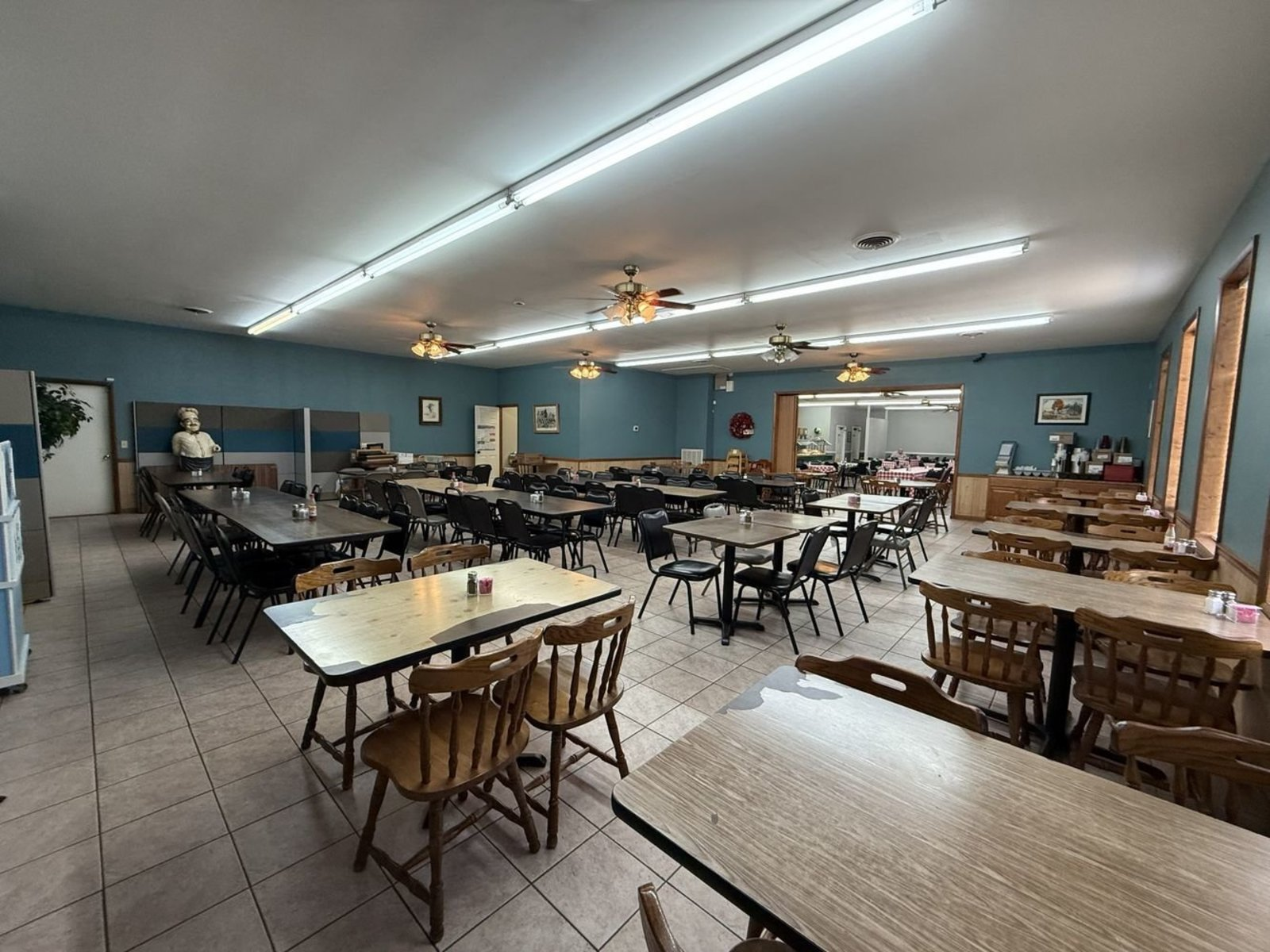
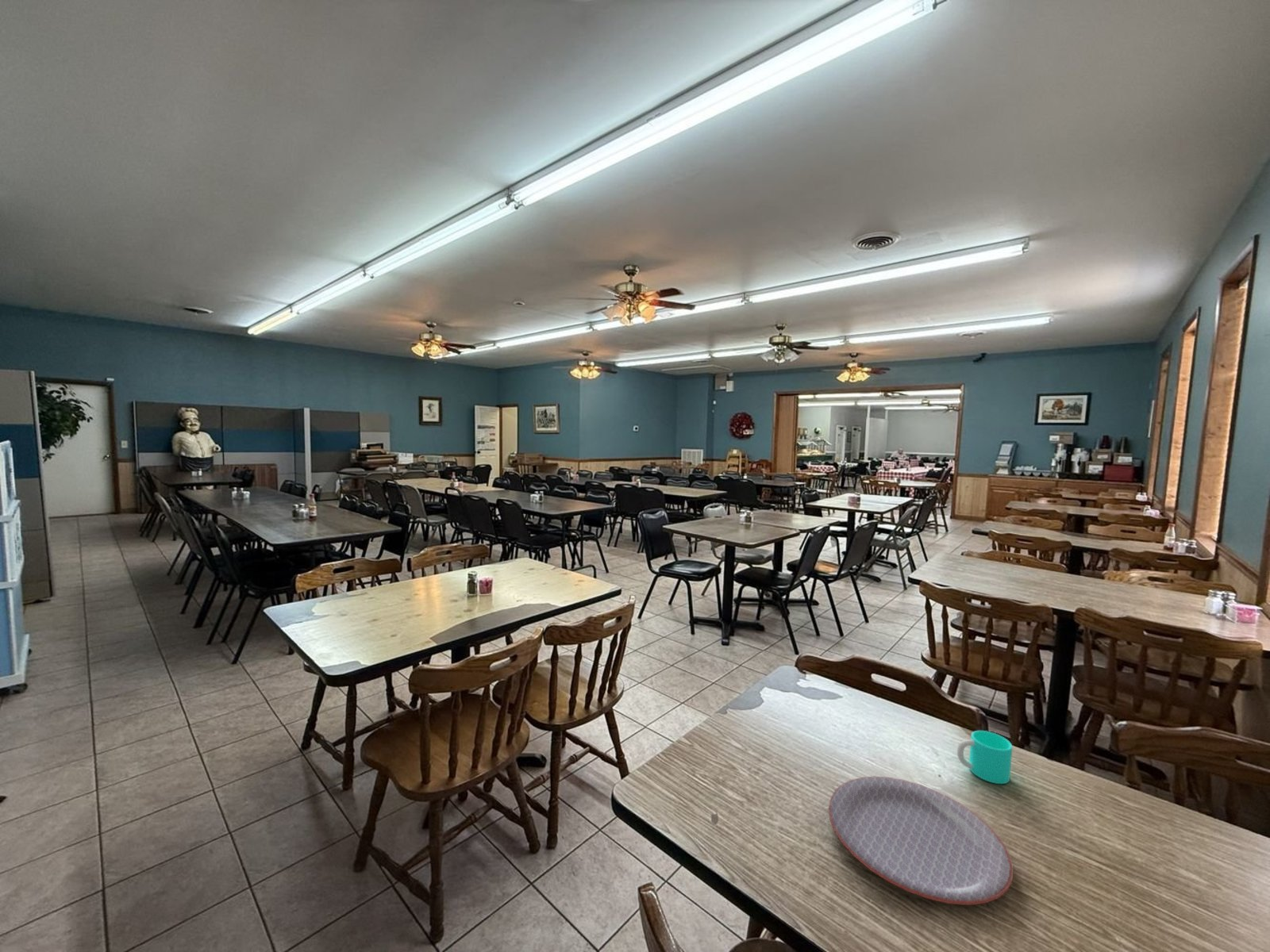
+ plate (914, 835)
+ cup (983, 755)
